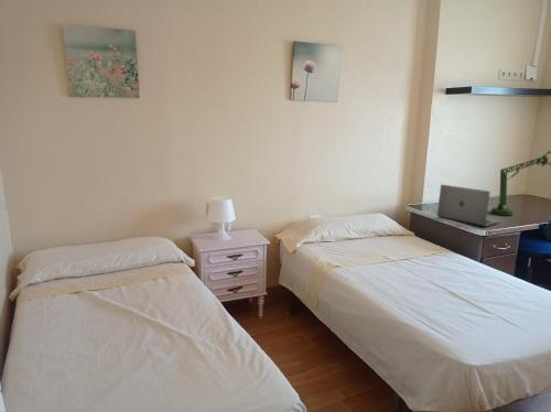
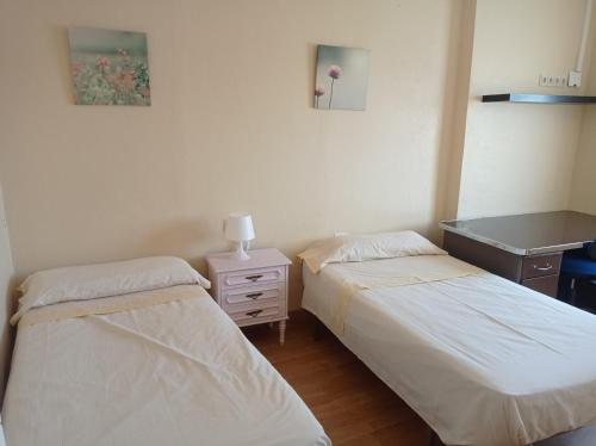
- desk lamp (518, 172)
- laptop (469, 203)
